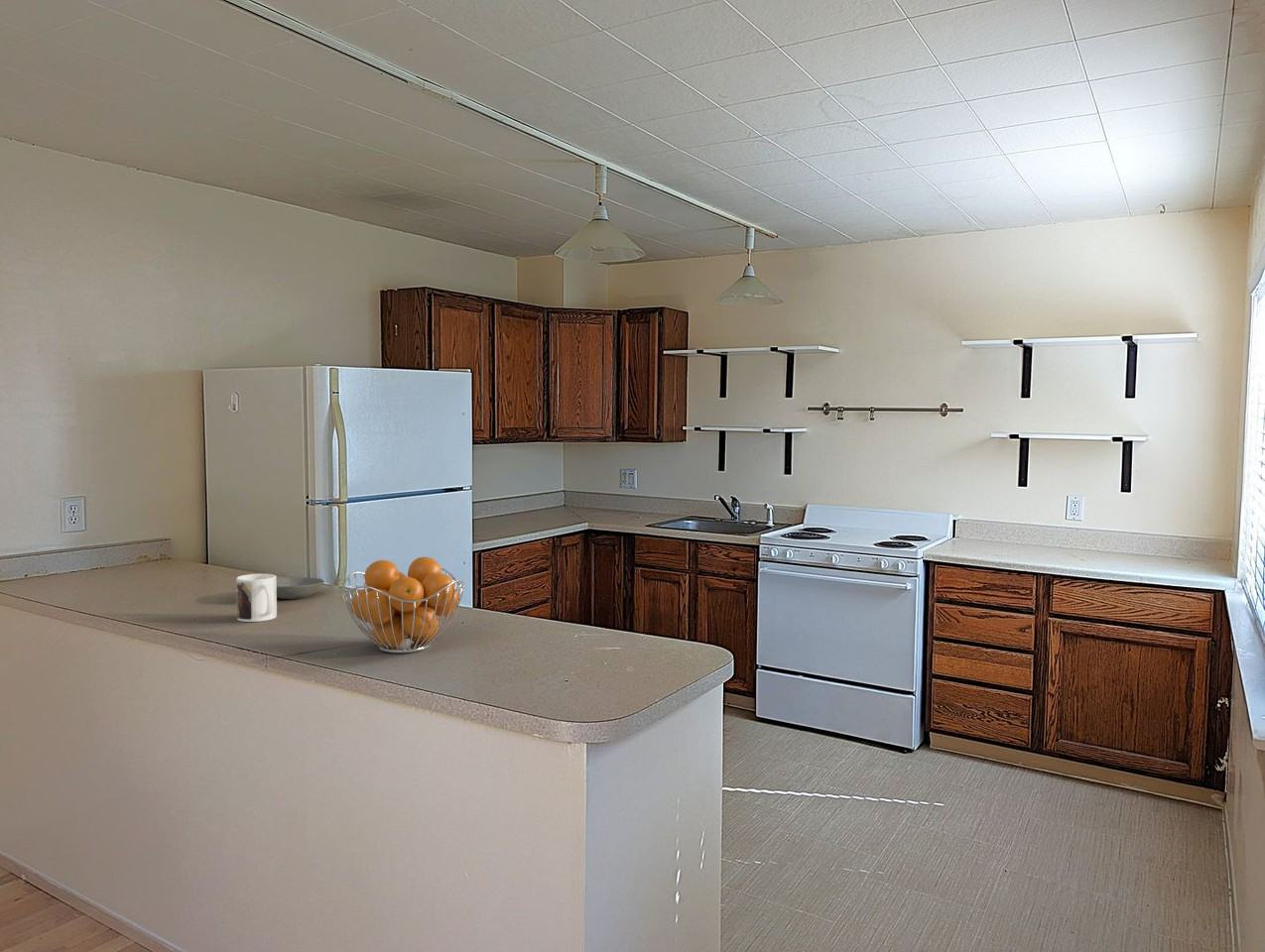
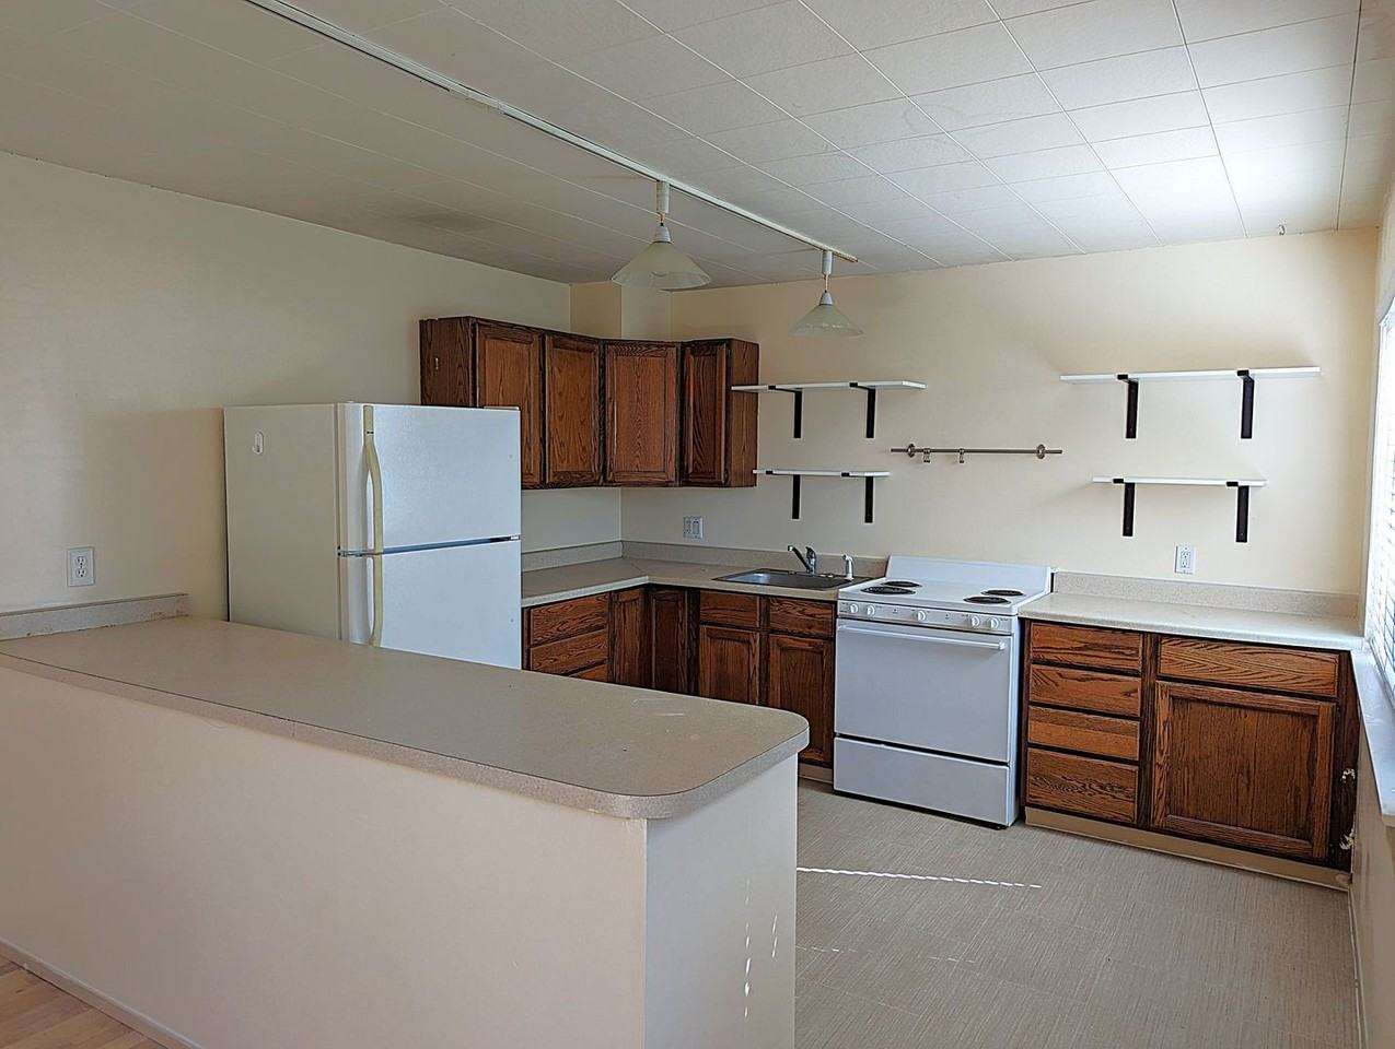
- mug (257, 598)
- bowl (292, 589)
- fruit basket (404, 603)
